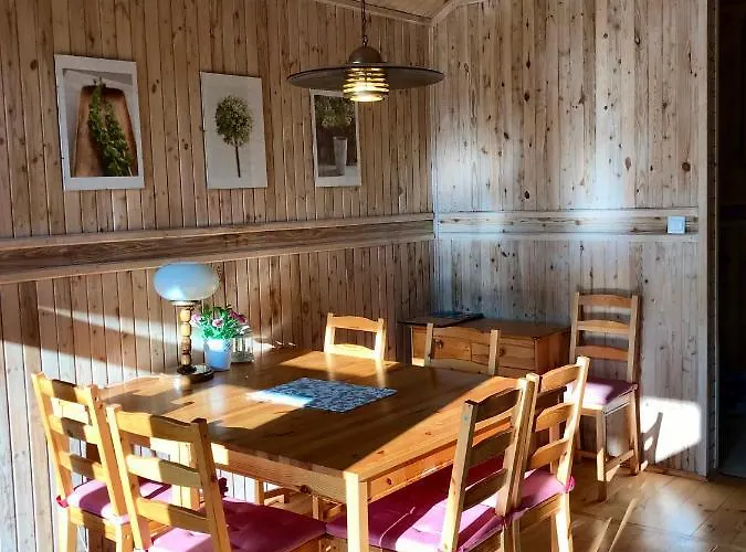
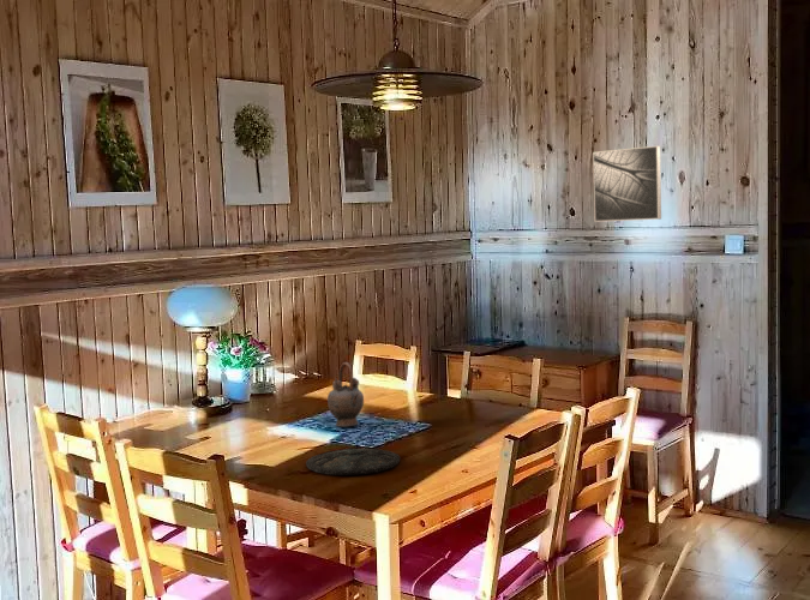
+ plate (353, 455)
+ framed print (626, 185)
+ teapot (347, 394)
